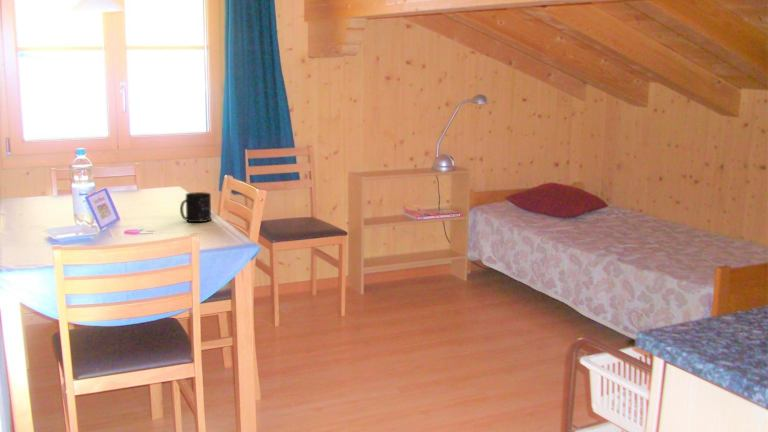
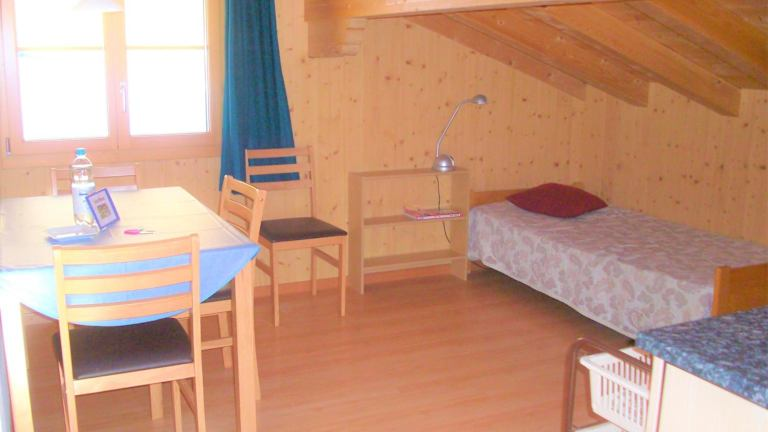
- mug (194, 207)
